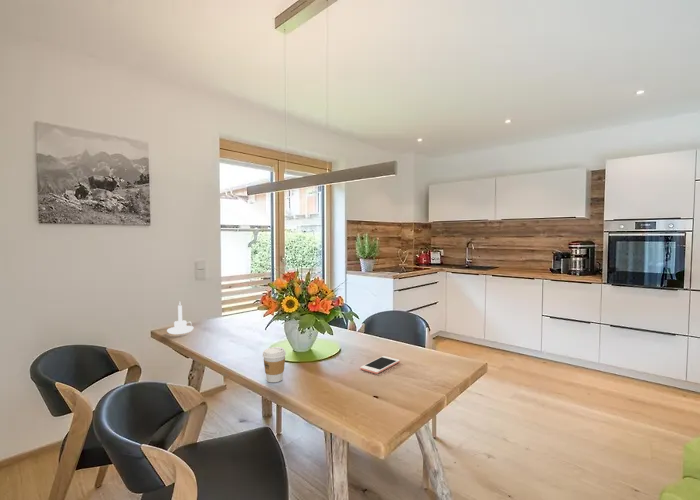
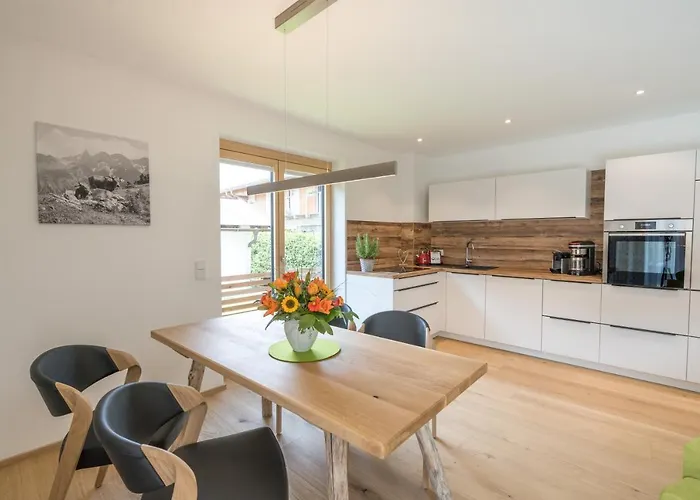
- candle holder (180, 316)
- coffee cup (274, 364)
- cell phone (380, 364)
